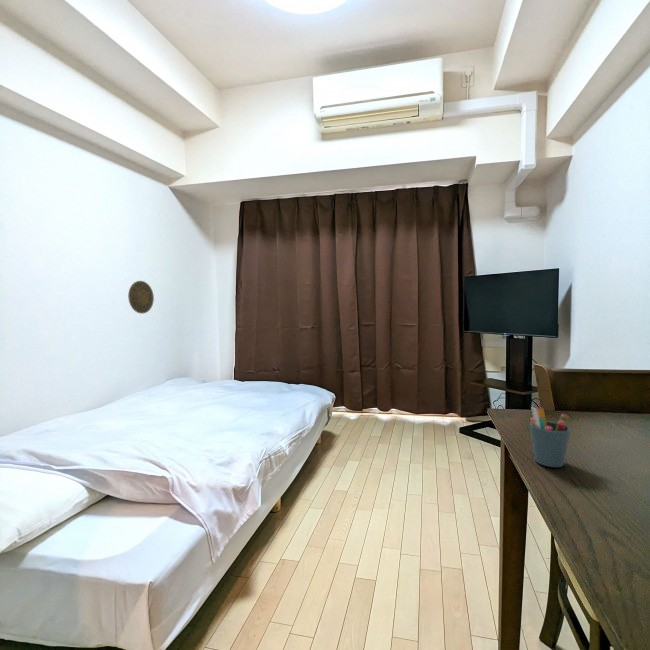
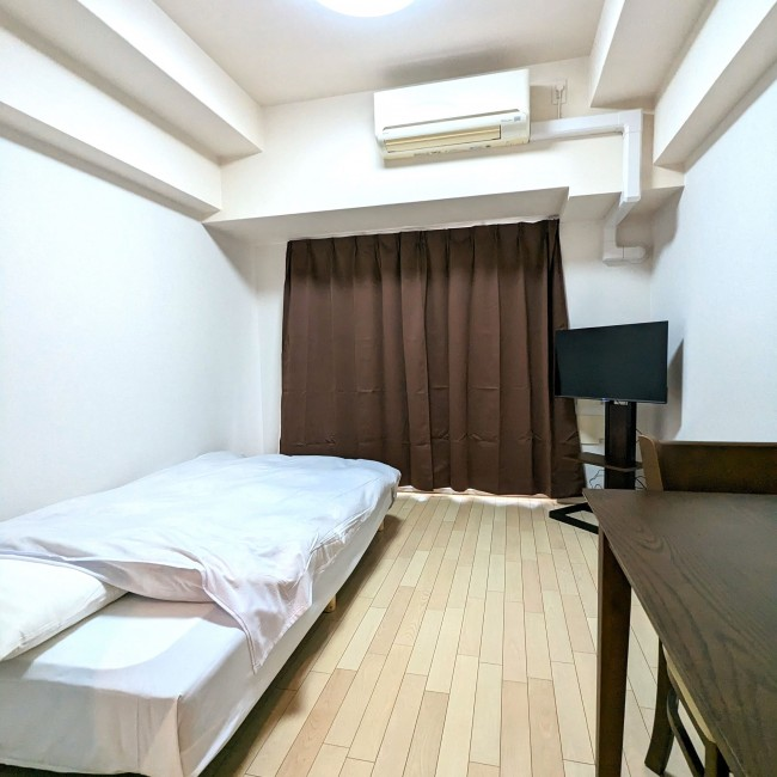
- decorative plate (142, 297)
- pen holder (548, 434)
